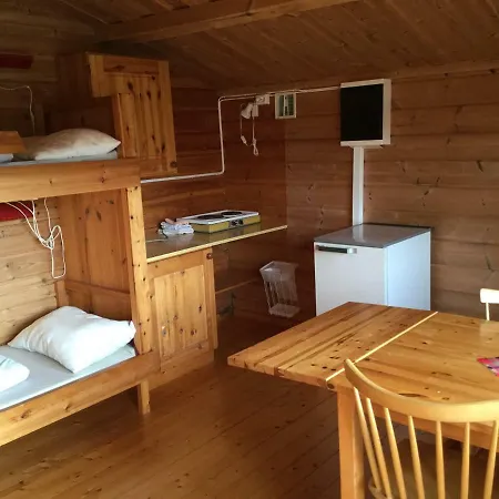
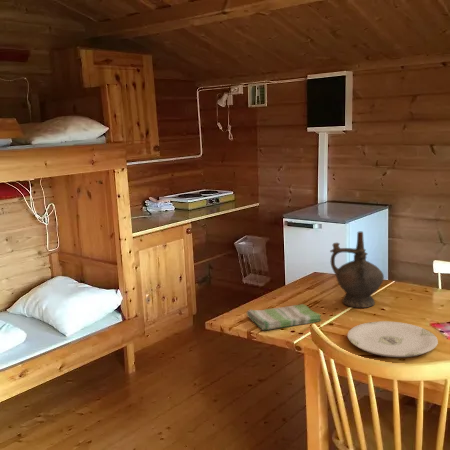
+ dish towel (283, 314)
+ plate (391, 340)
+ ceremonial vessel (356, 267)
